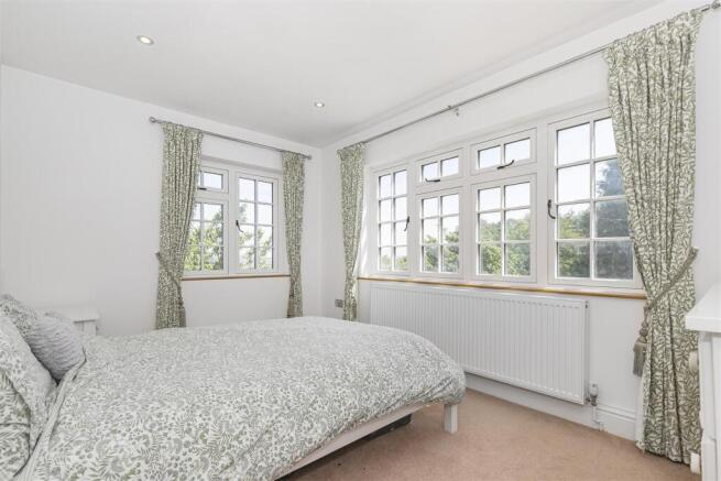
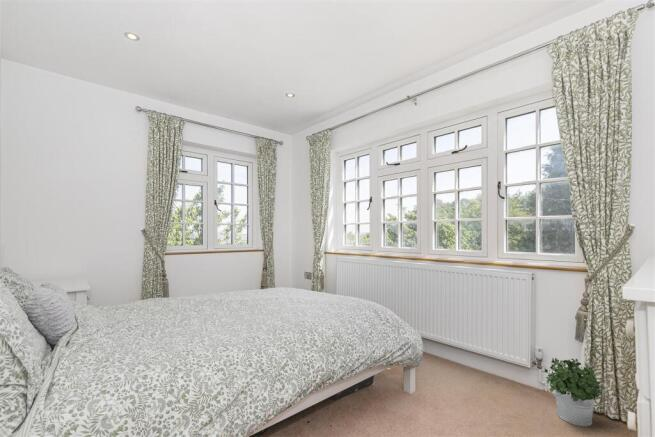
+ potted plant (570, 389)
